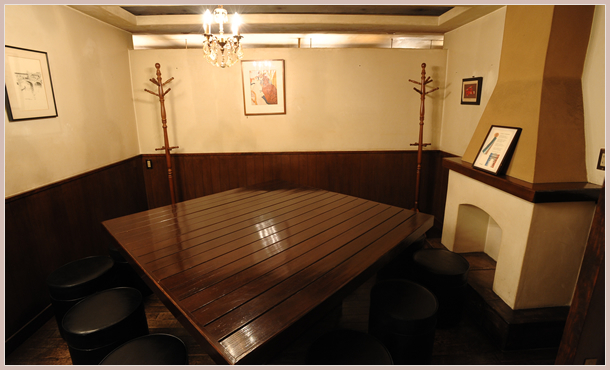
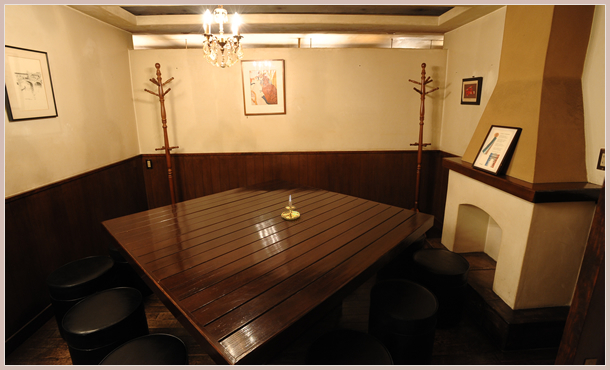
+ candle holder (290, 206)
